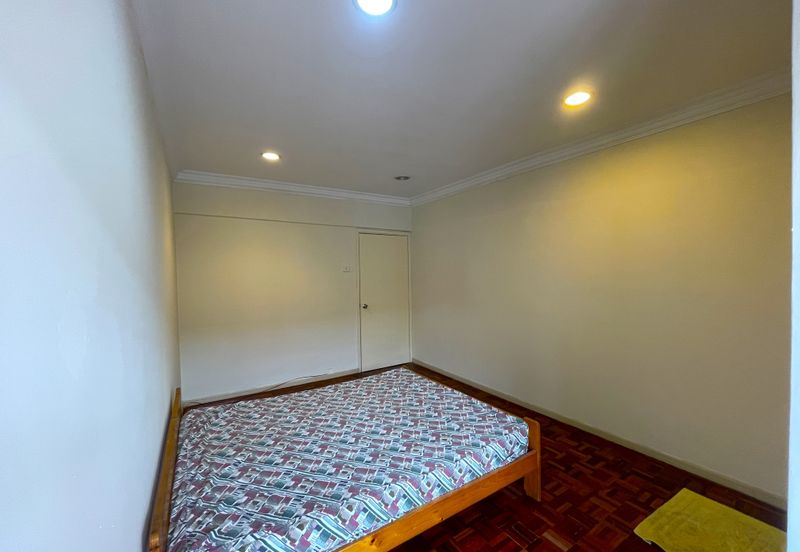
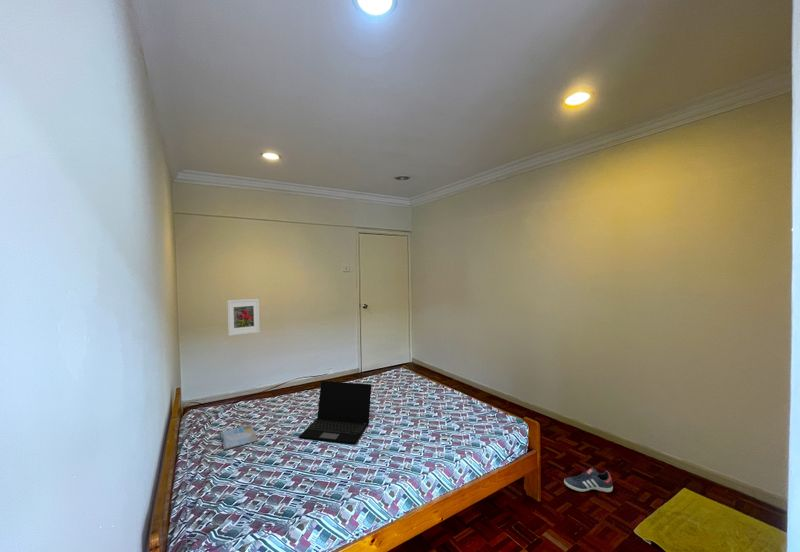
+ sneaker (587, 477)
+ laptop (337, 409)
+ book (238, 435)
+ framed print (243, 316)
